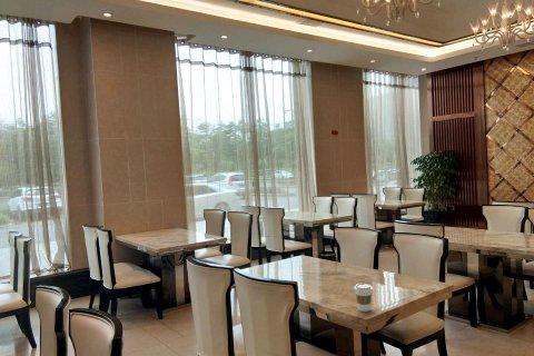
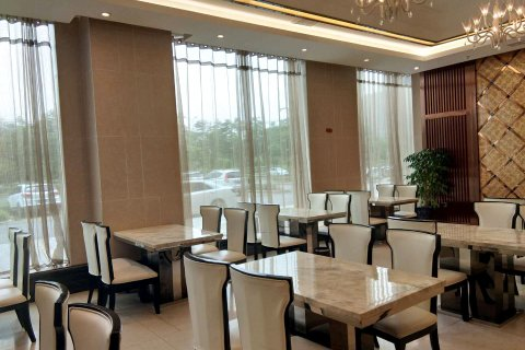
- coffee cup (363, 297)
